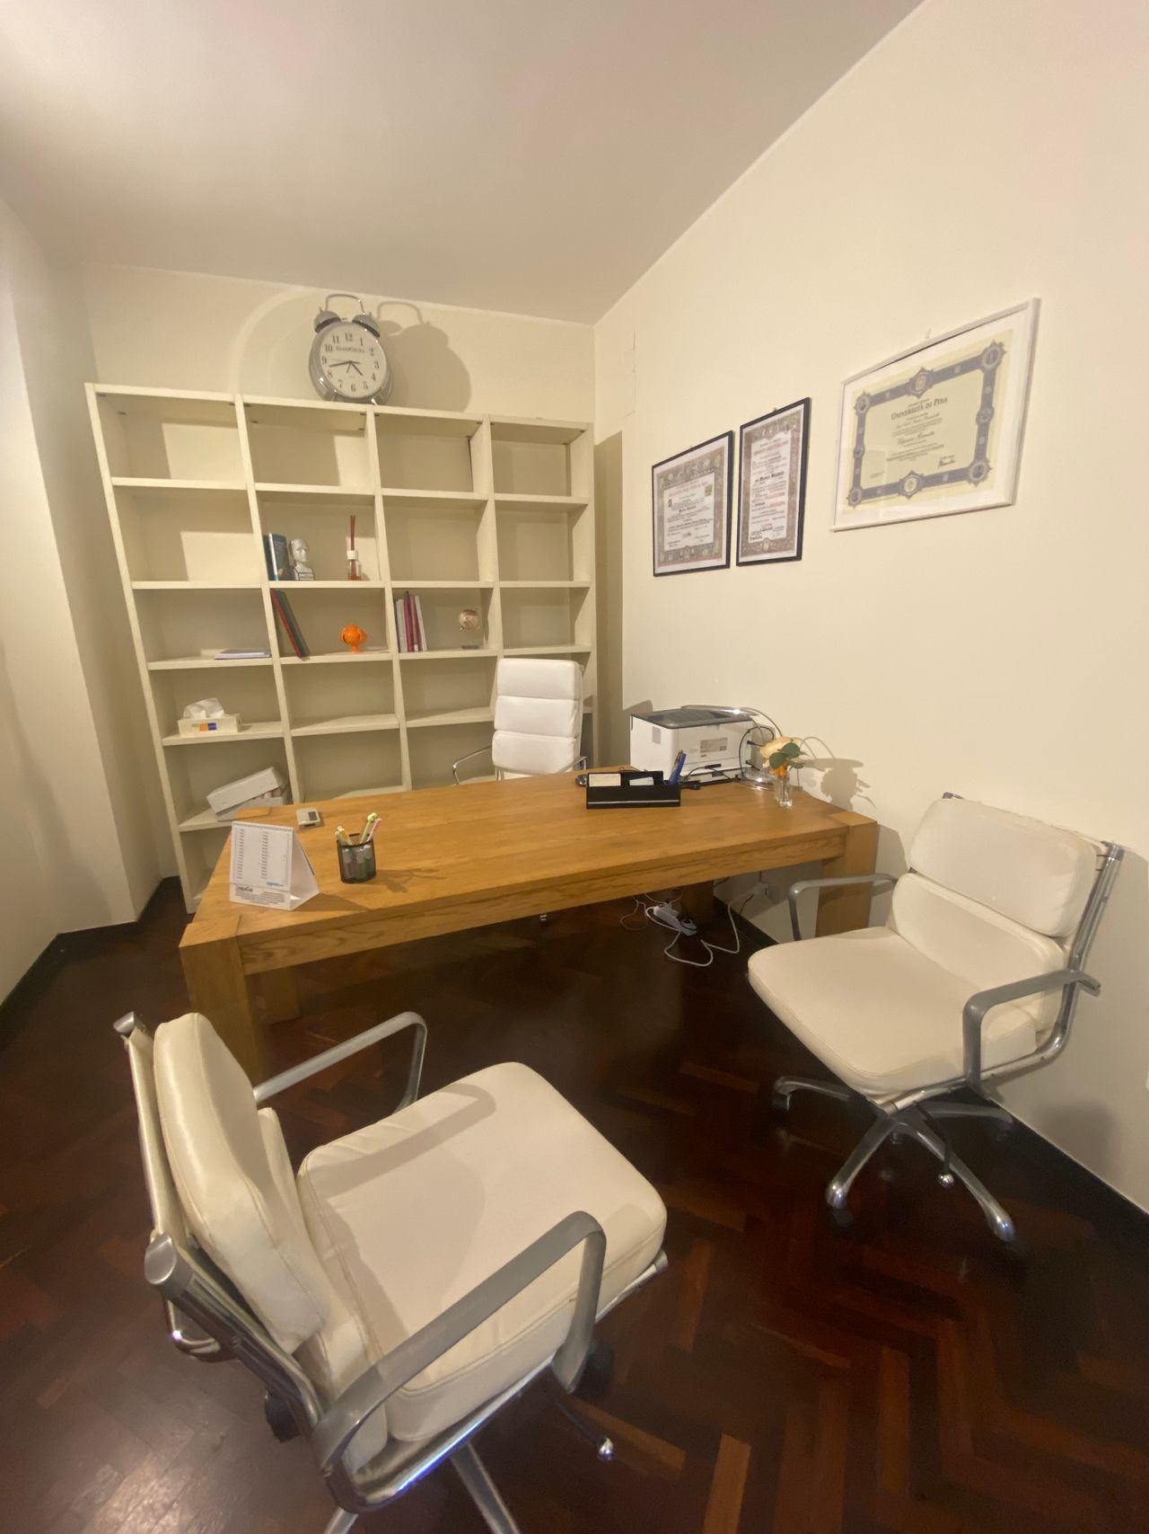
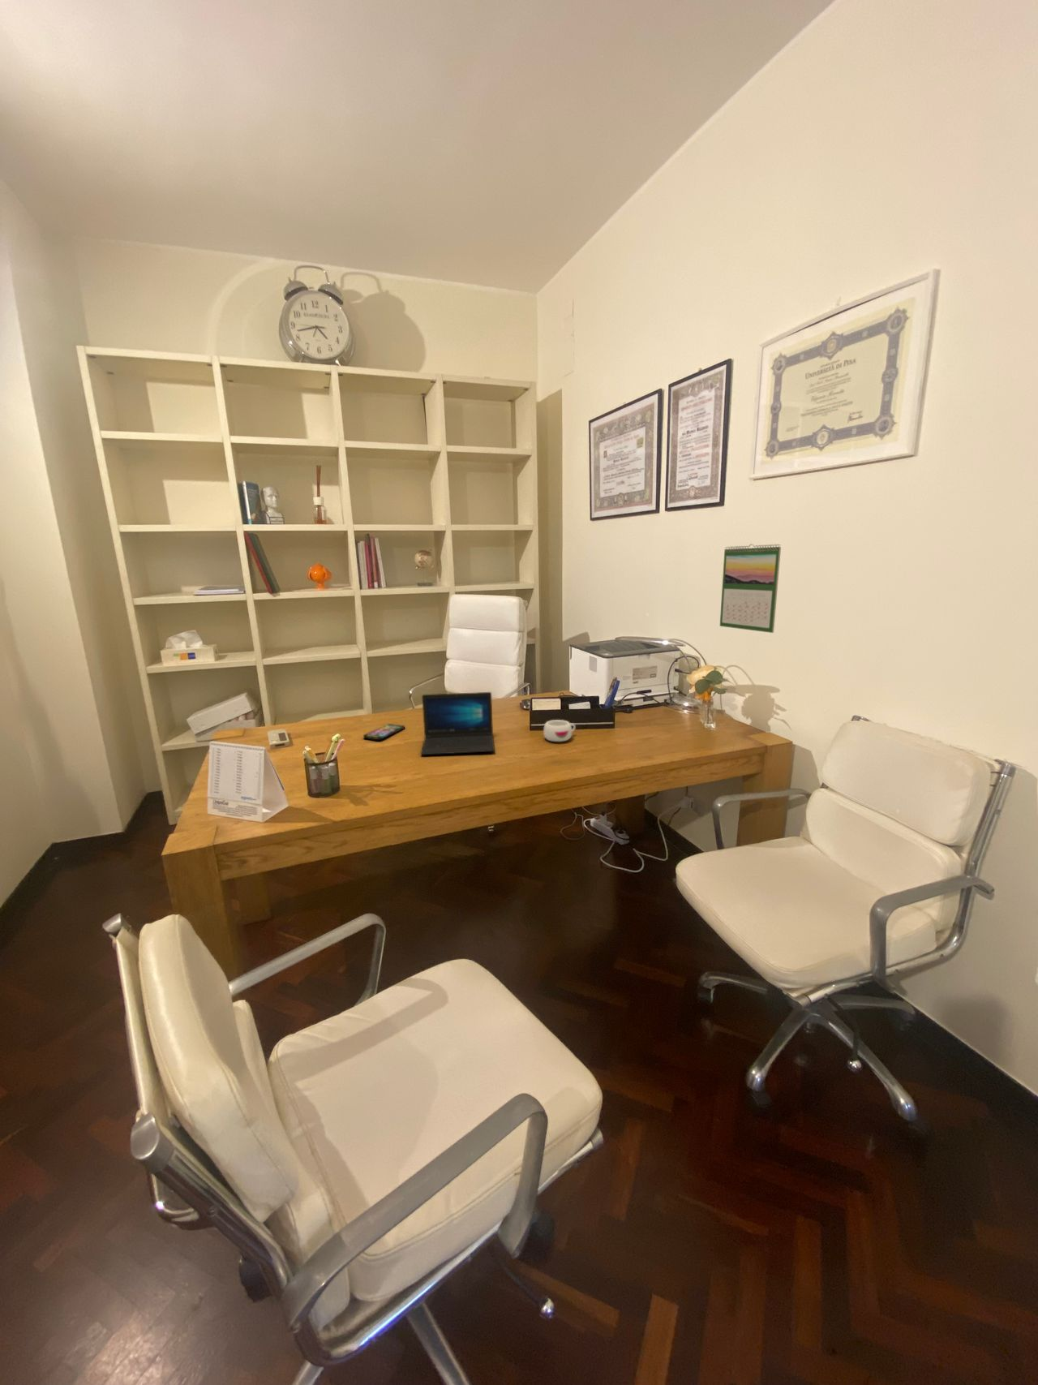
+ calendar (748, 587)
+ mug (560, 731)
+ smartphone (385, 731)
+ laptop (457, 722)
